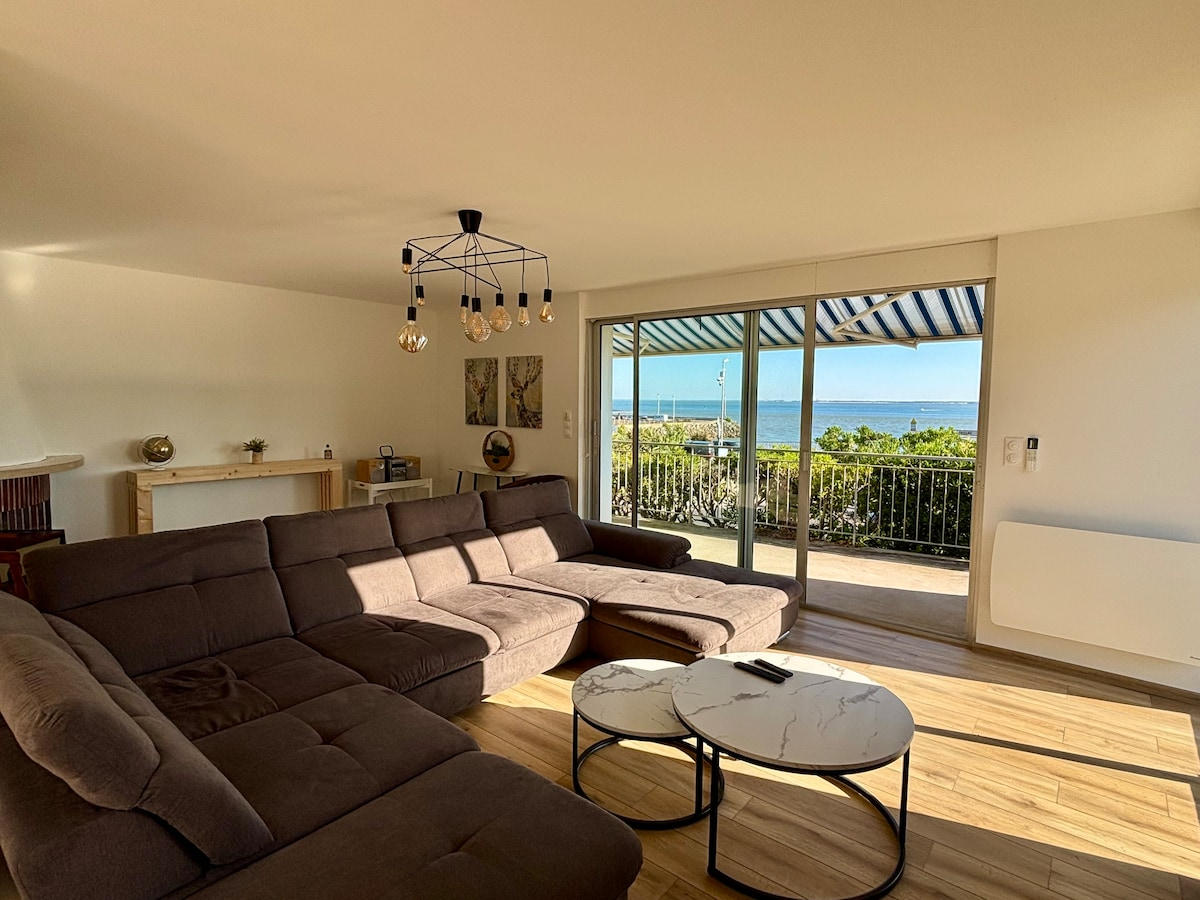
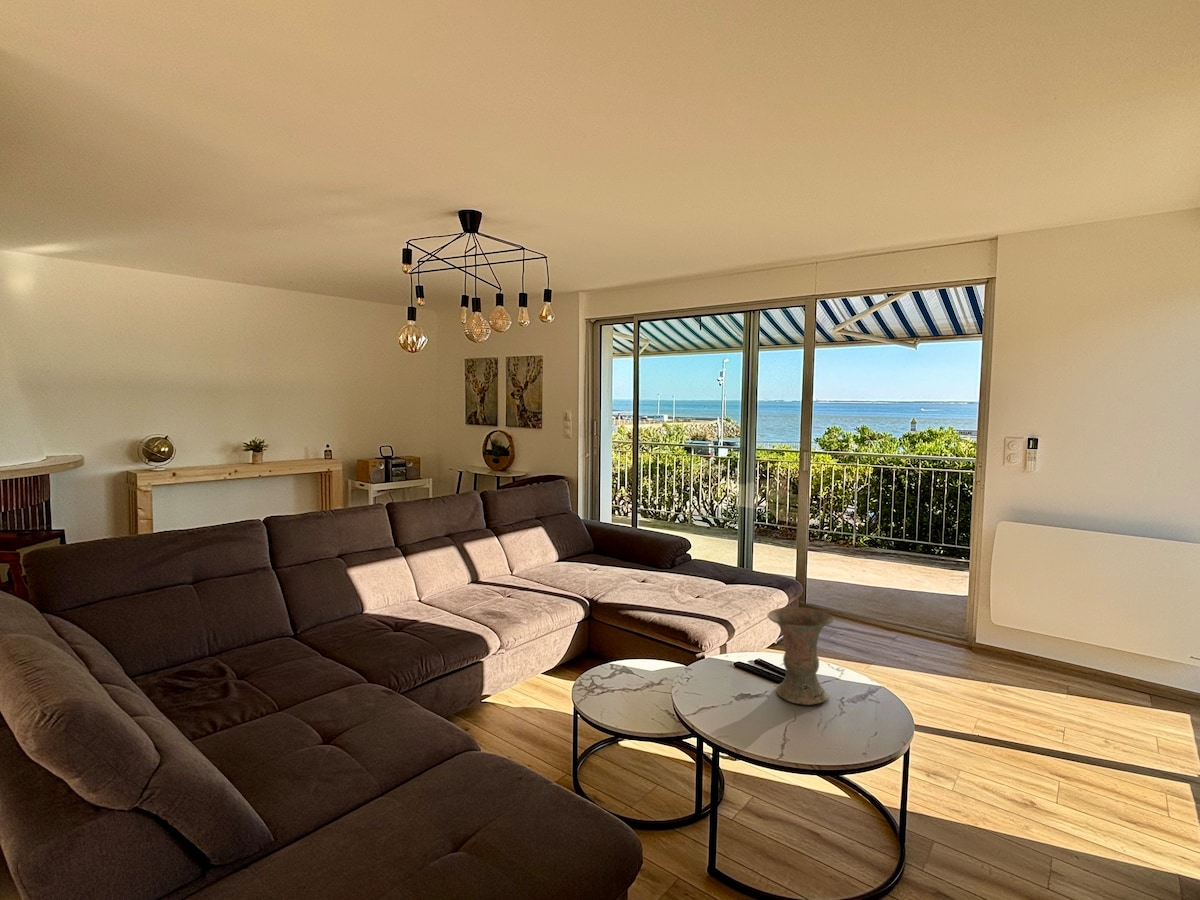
+ vase (798, 654)
